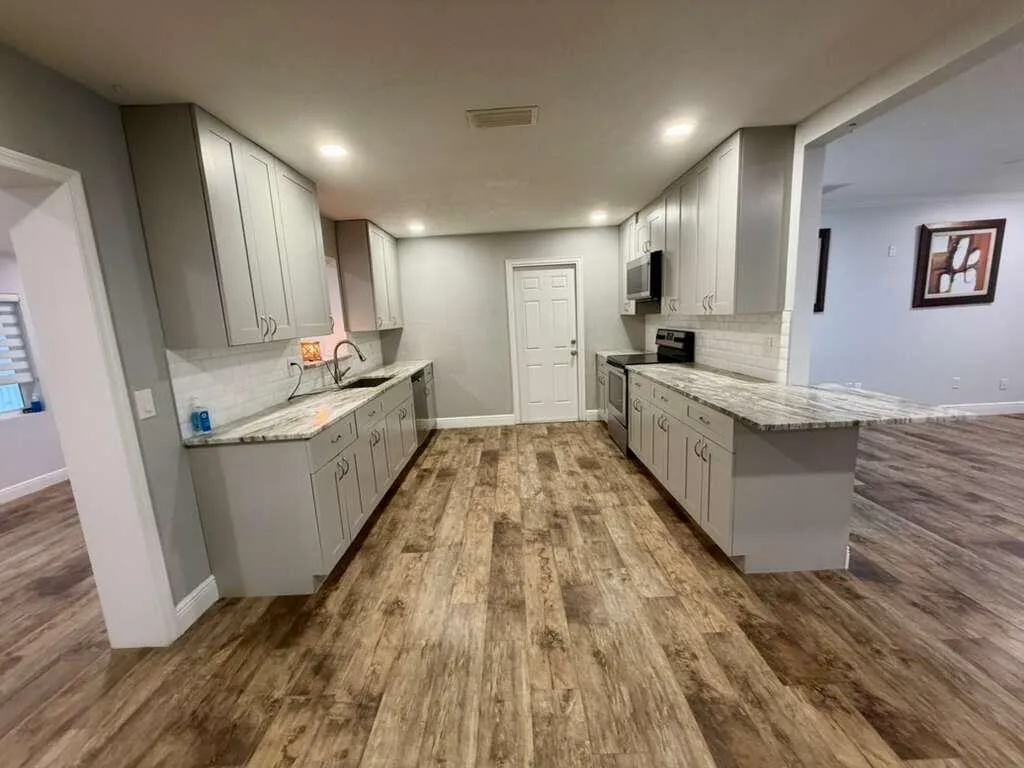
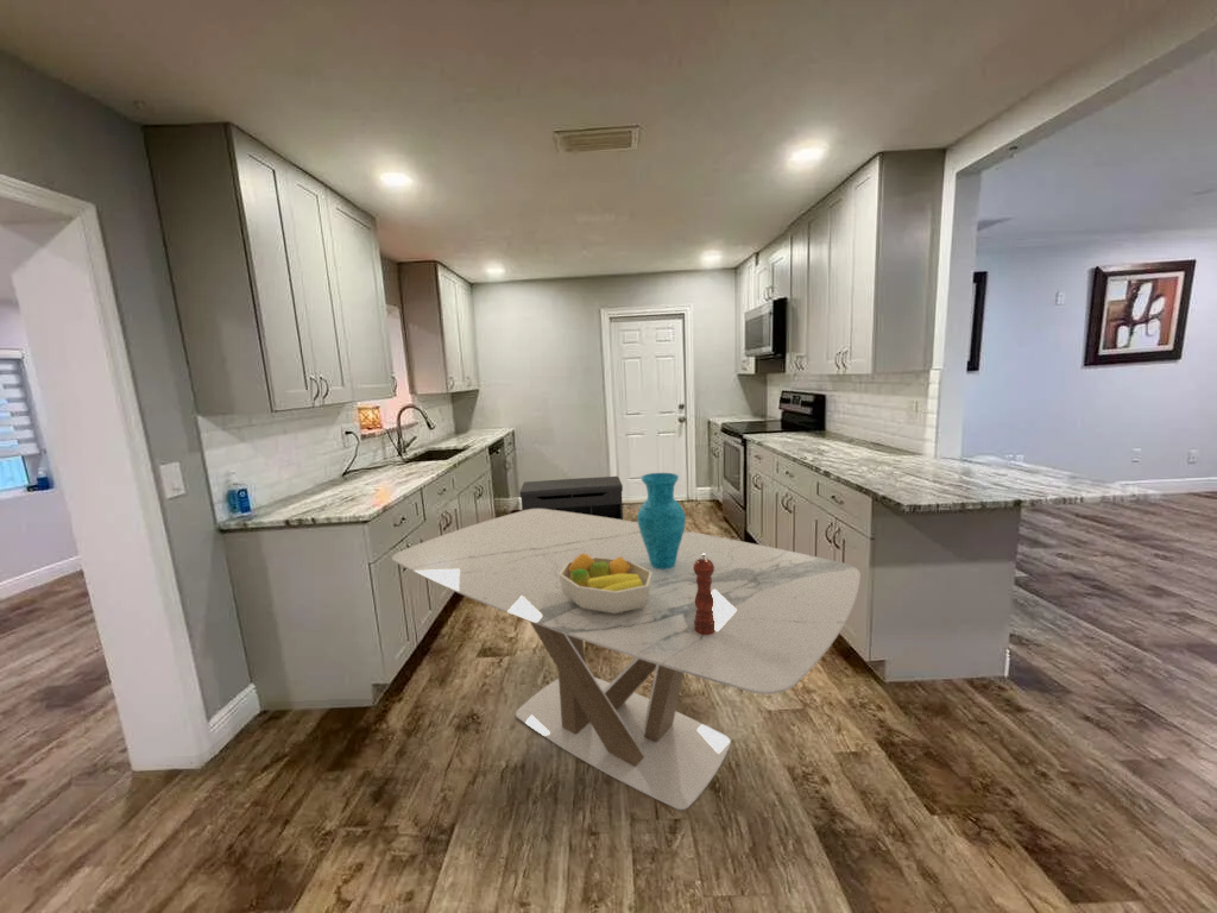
+ pepper mill (704, 591)
+ vase (661, 520)
+ bench (573, 509)
+ dining table (607, 644)
+ fruit bowl (605, 579)
